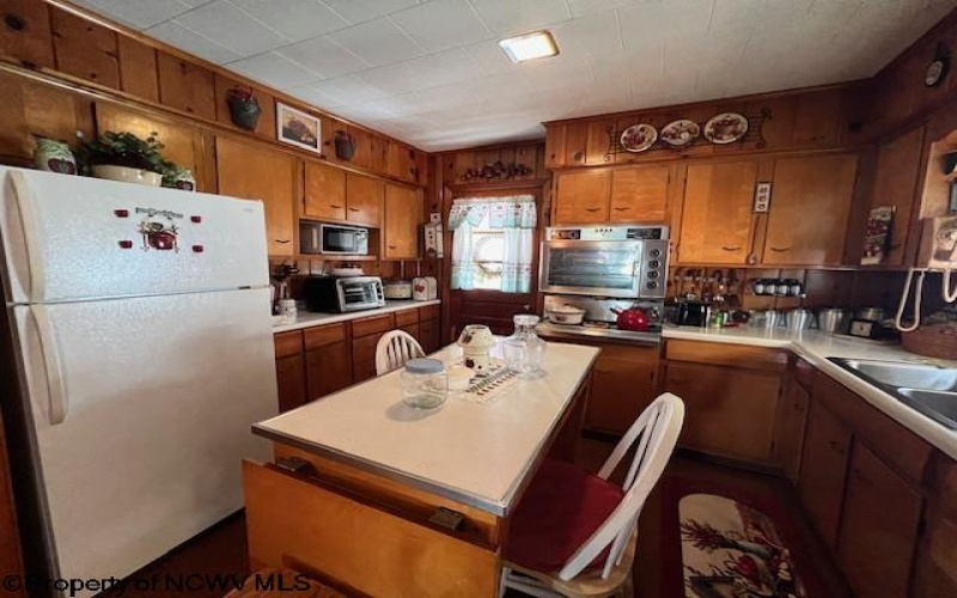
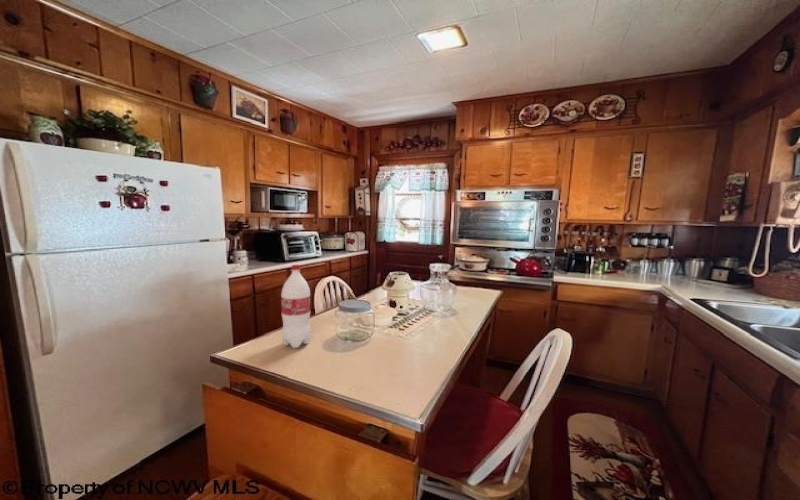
+ bottle (296, 305)
